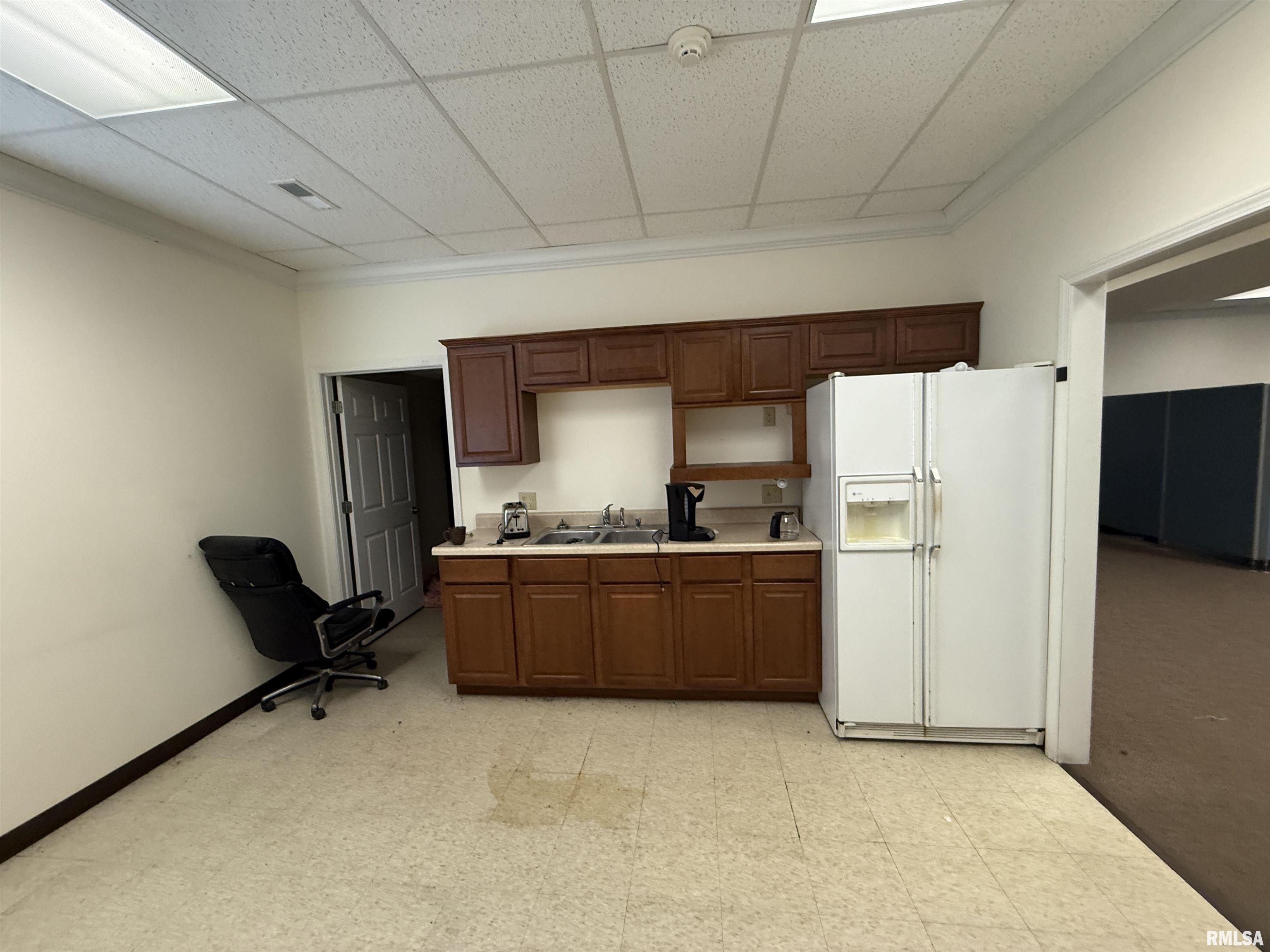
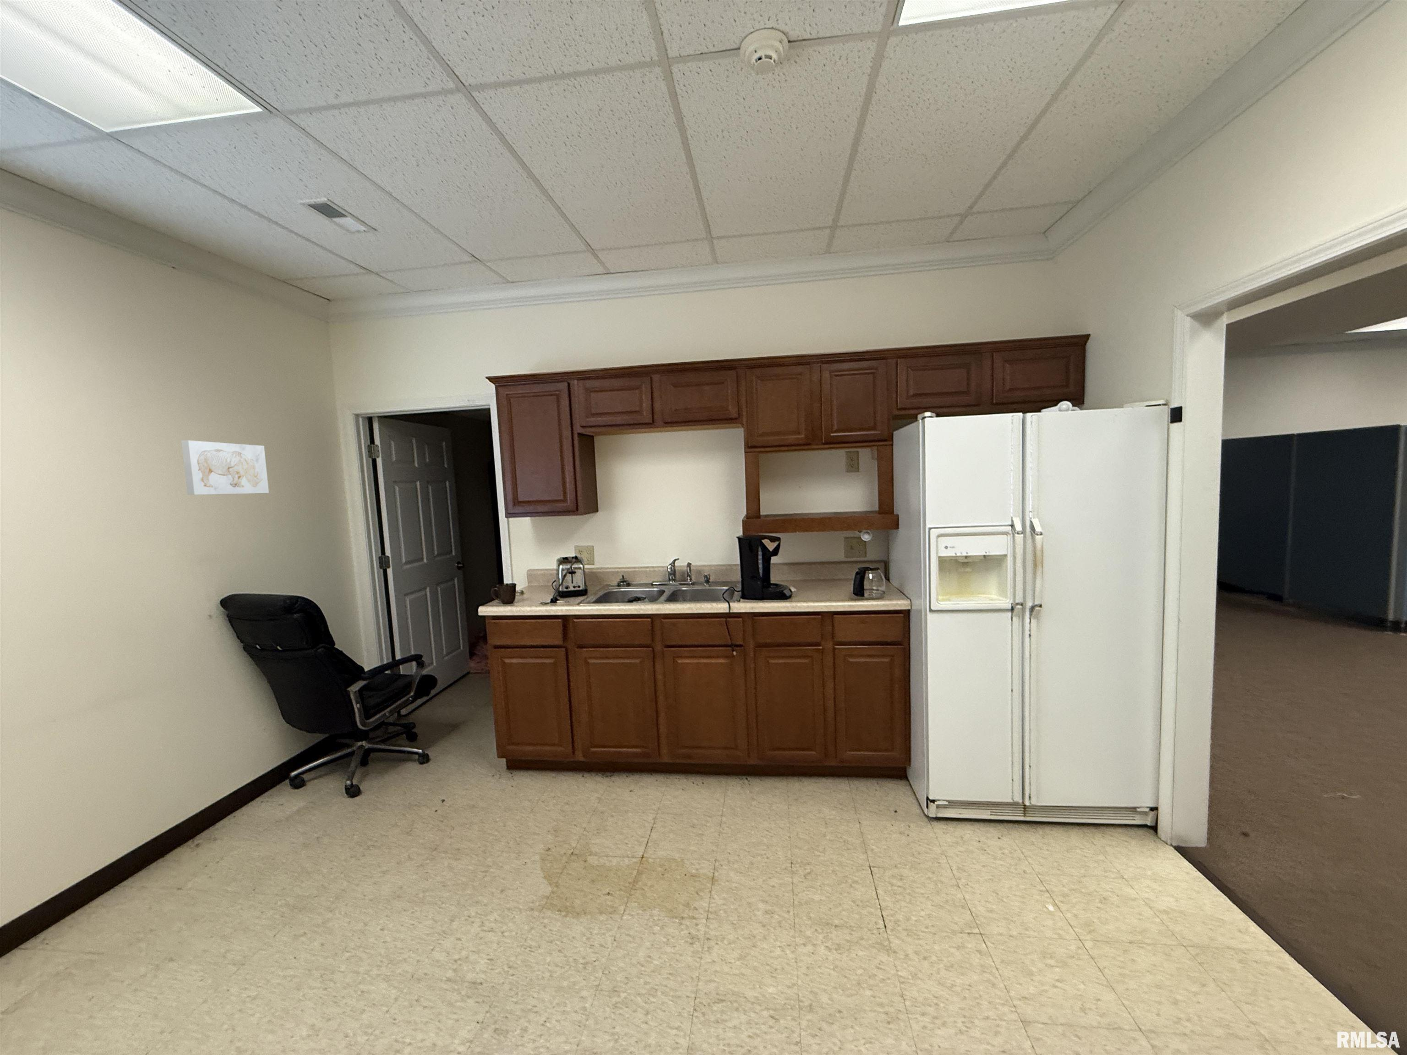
+ wall art (228, 469)
